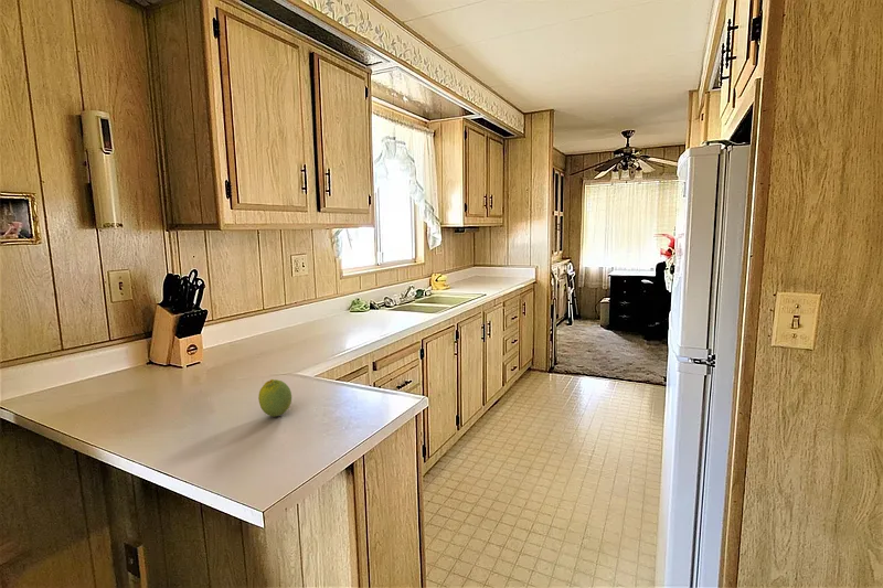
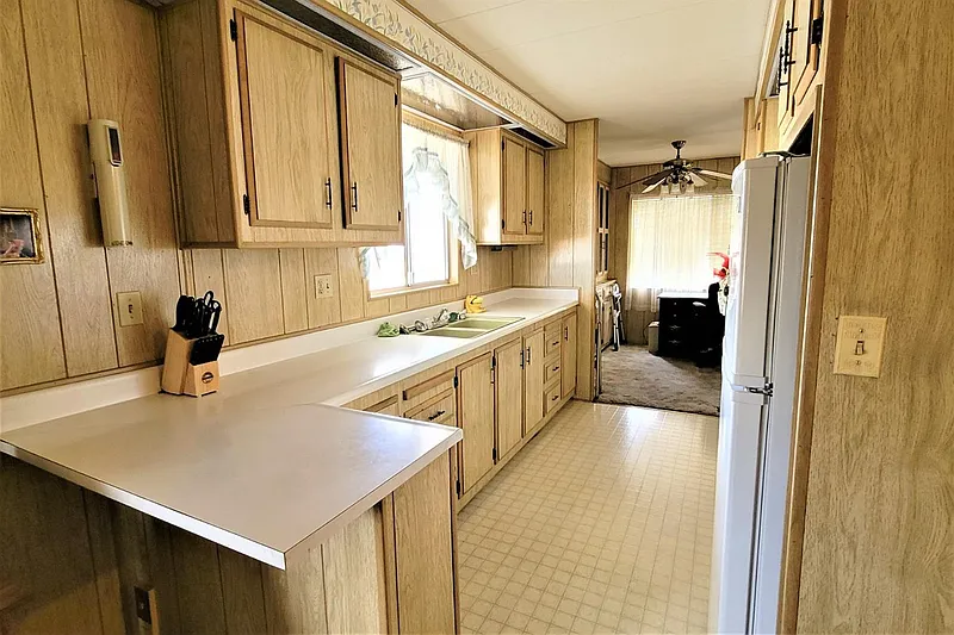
- fruit (275, 397)
